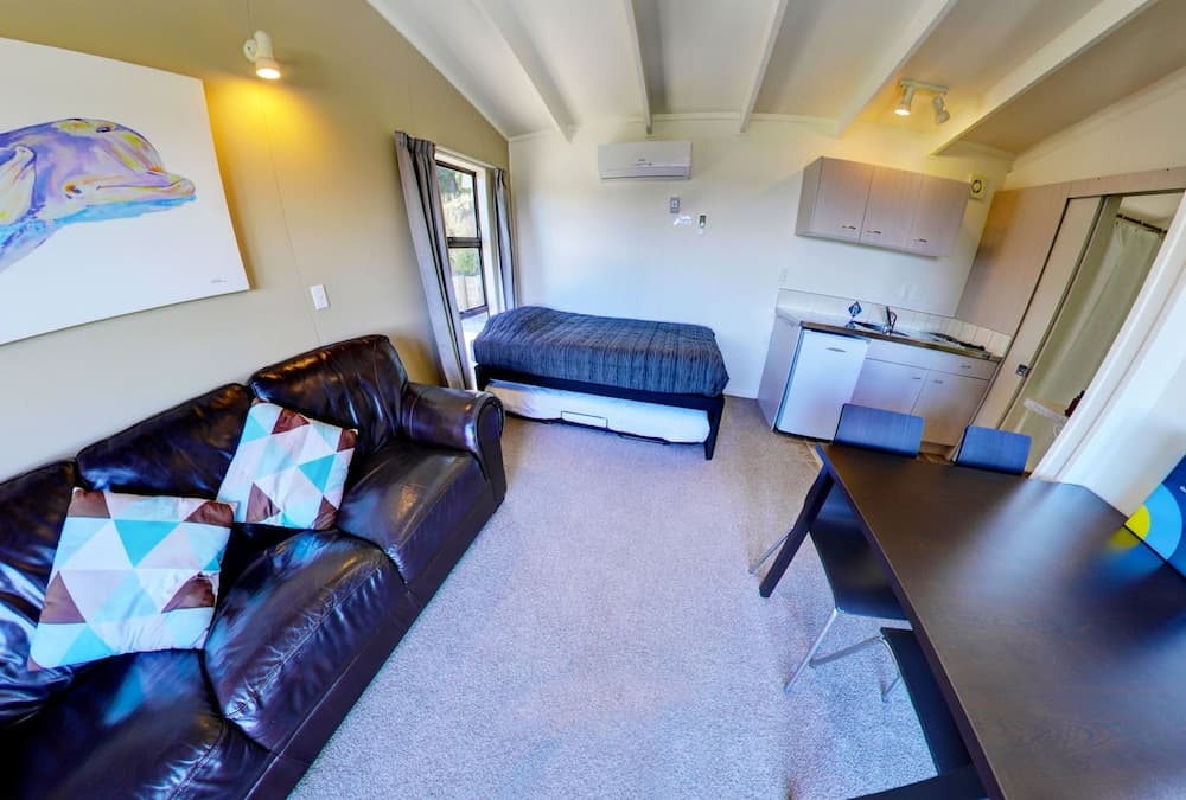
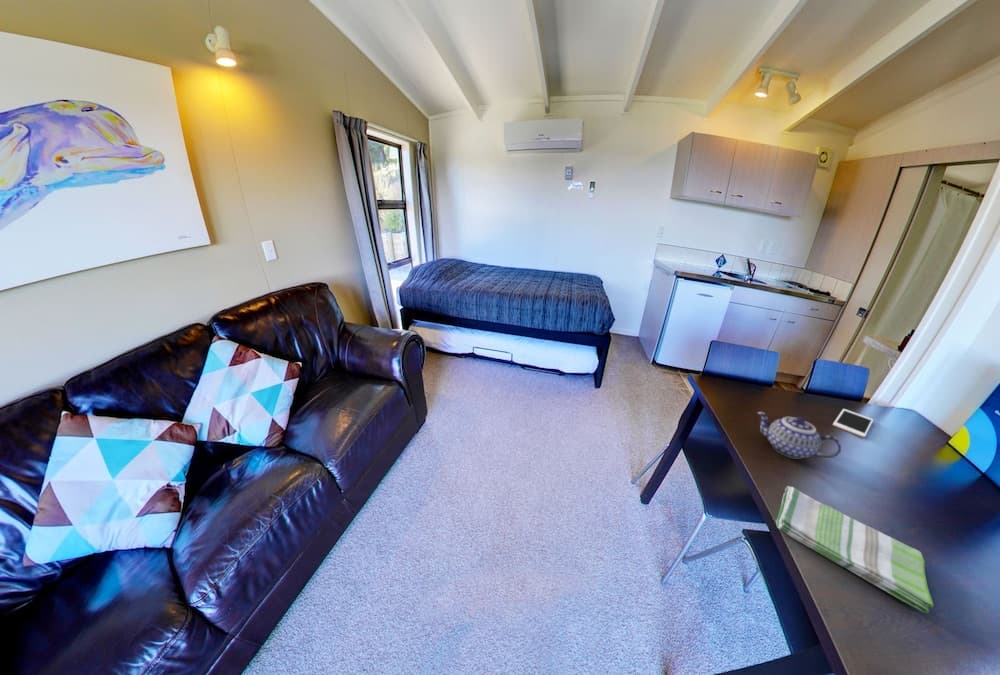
+ teapot (794, 434)
+ cell phone (853, 422)
+ dish towel (846, 536)
